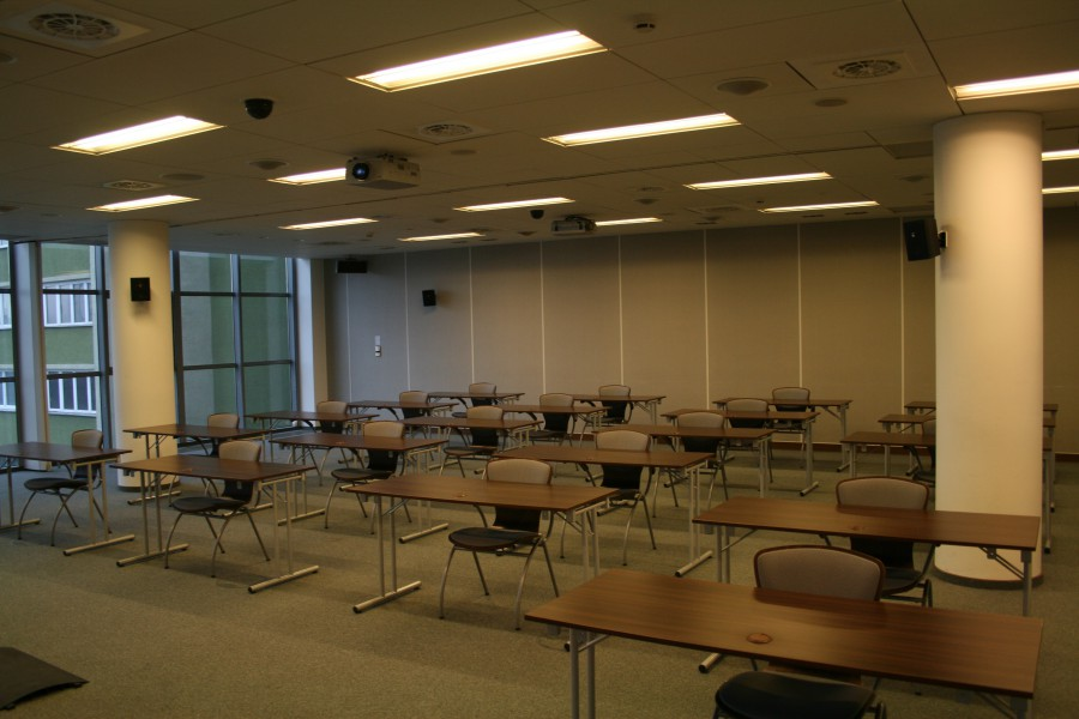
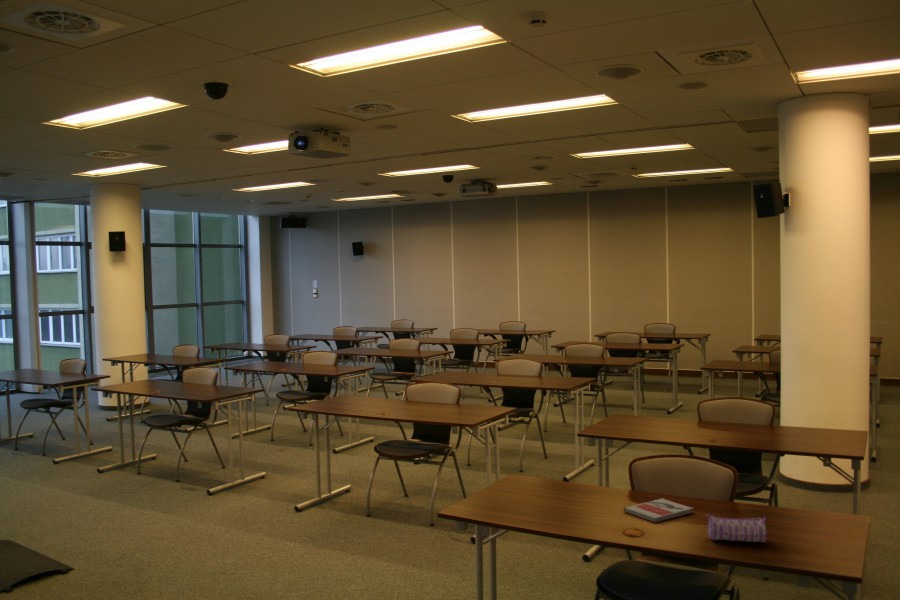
+ pencil case (737, 528)
+ book (658, 509)
